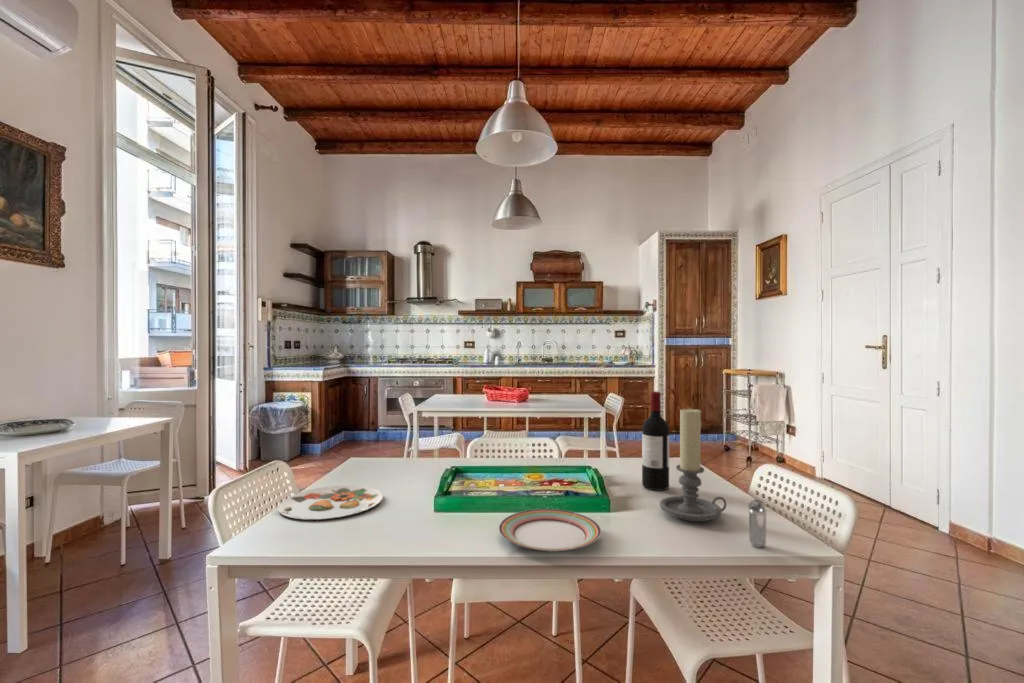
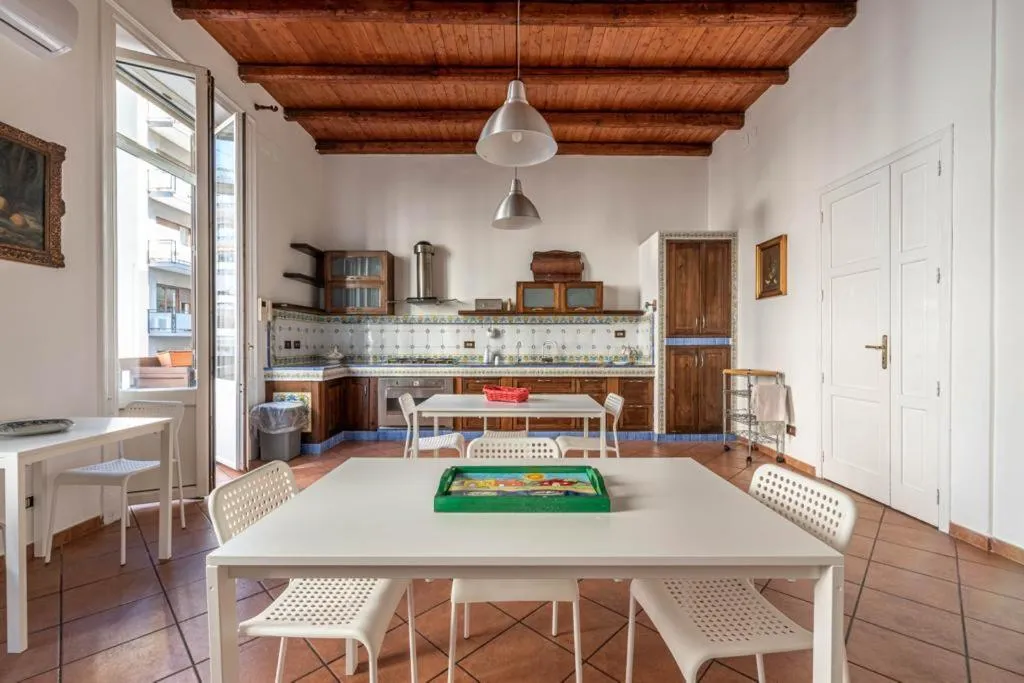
- wine bottle (655, 439)
- candle holder (695, 461)
- plate (332, 500)
- shaker (757, 522)
- plate (549, 531)
